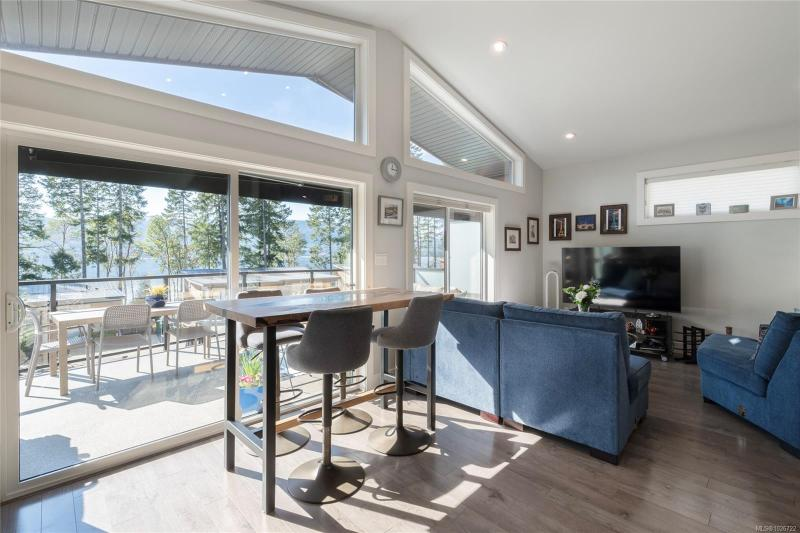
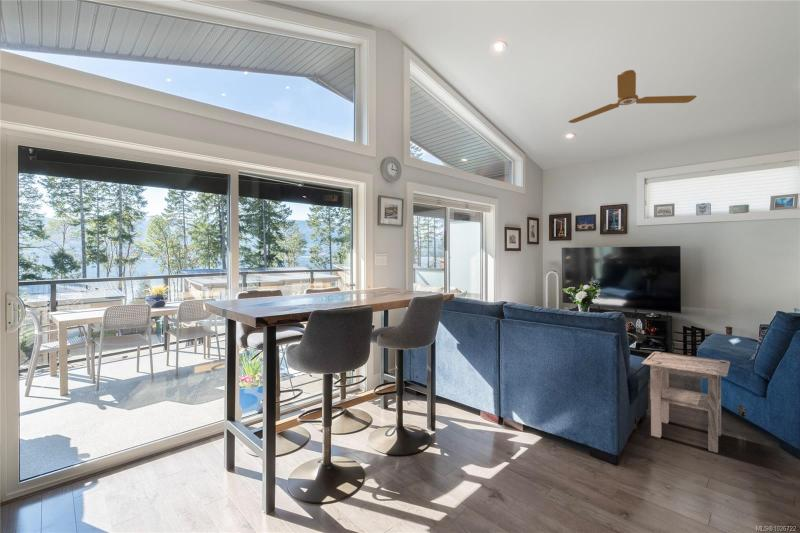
+ side table (685, 397)
+ ceiling fan (627, 82)
